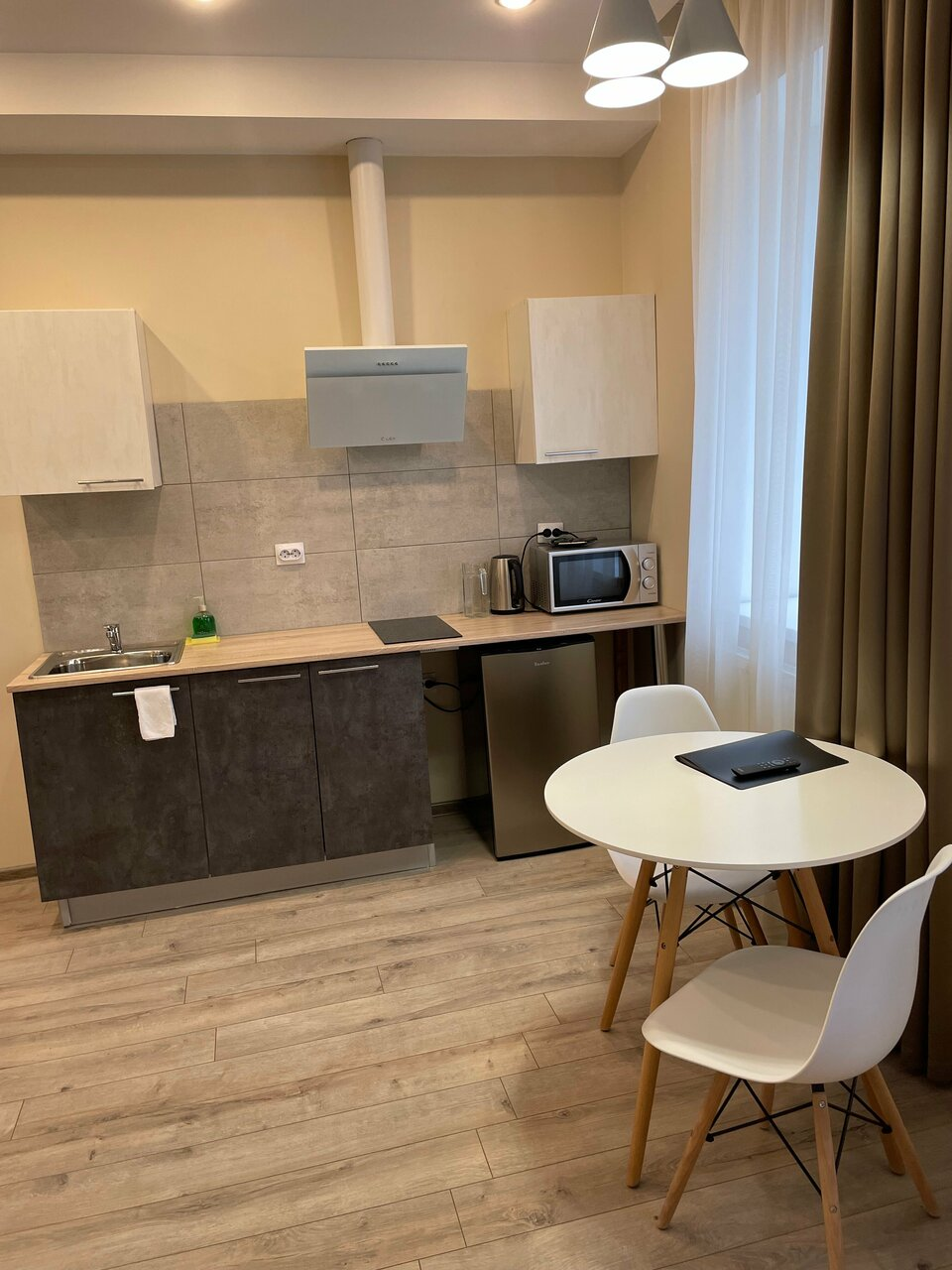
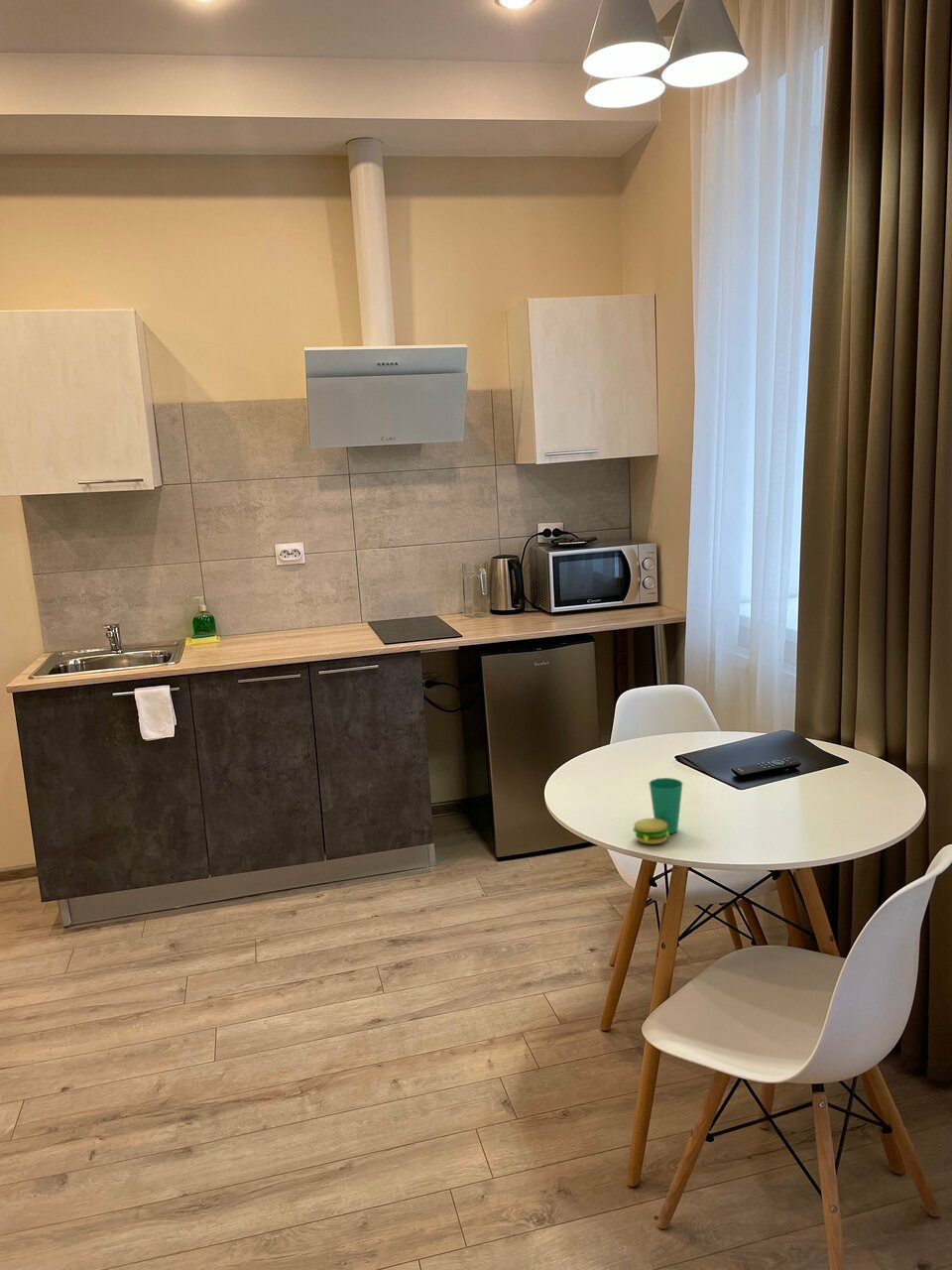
+ cup (658, 811)
